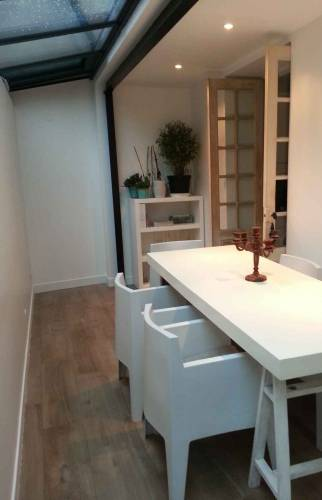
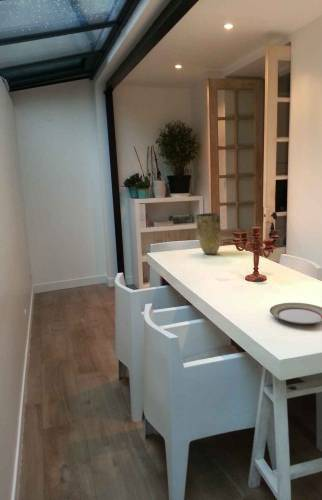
+ vase (208, 233)
+ plate (299, 314)
